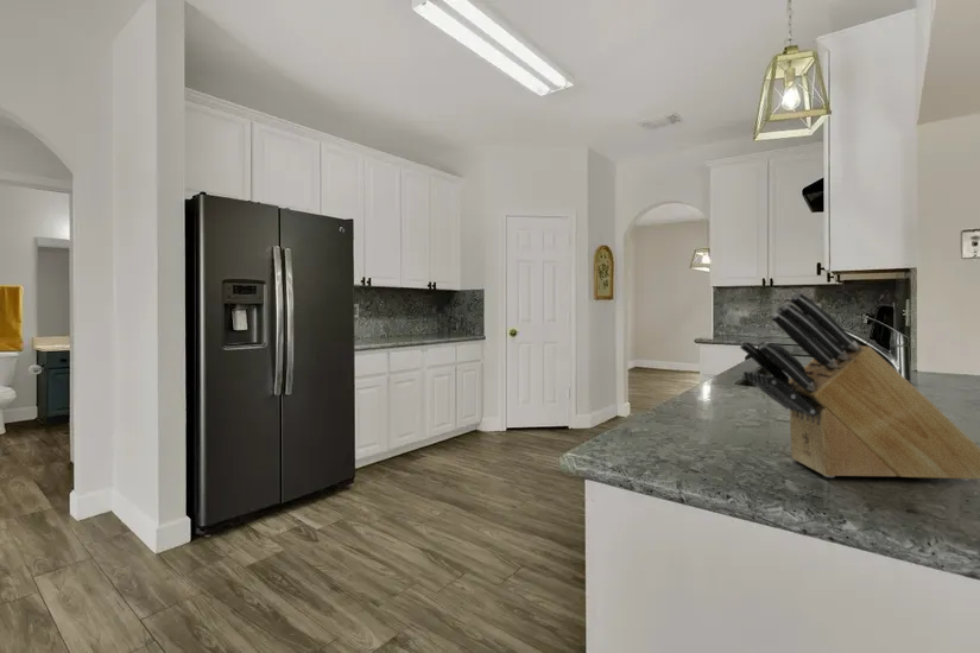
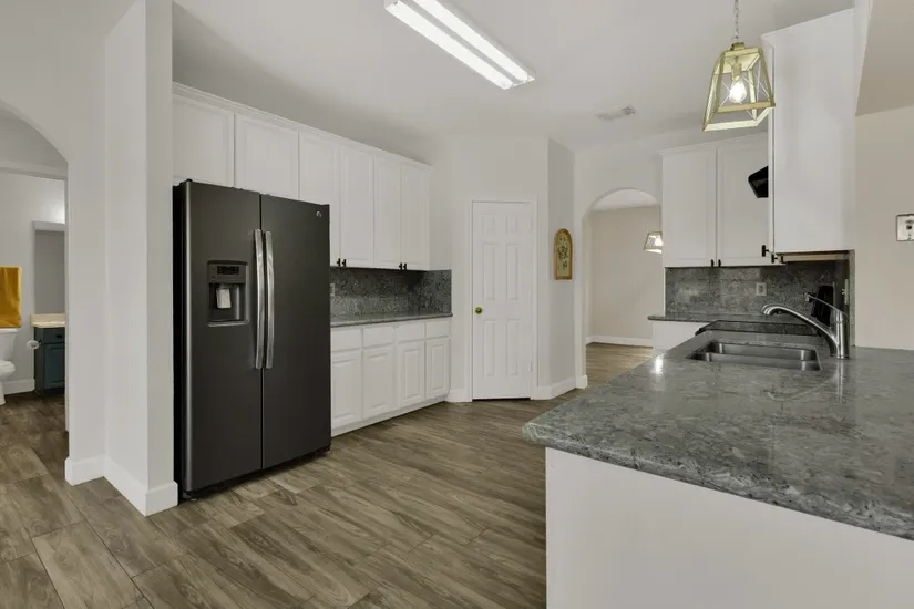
- knife block (855, 381)
